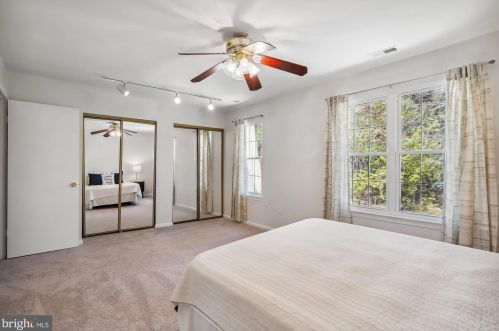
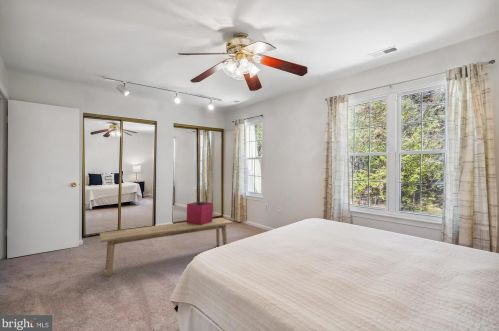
+ storage bin (199, 212)
+ bench (171, 235)
